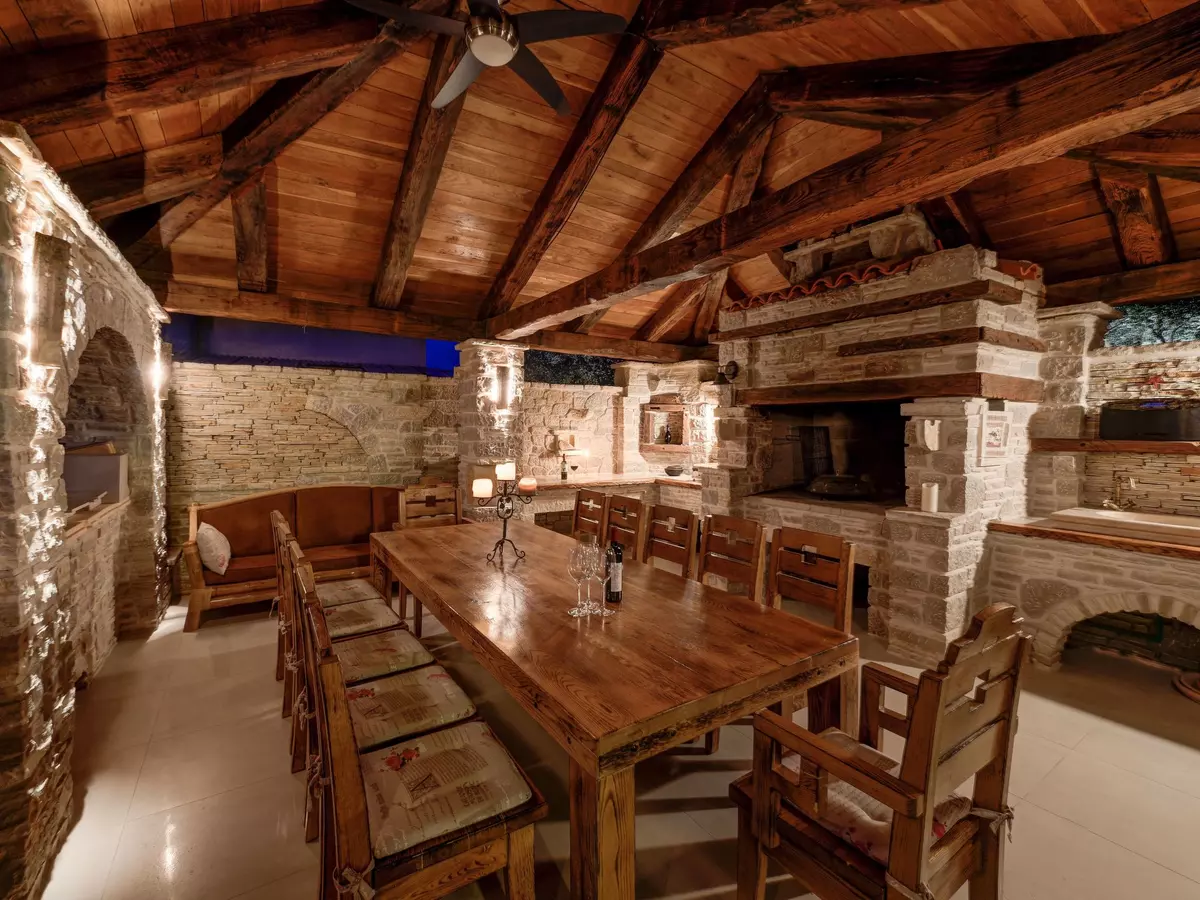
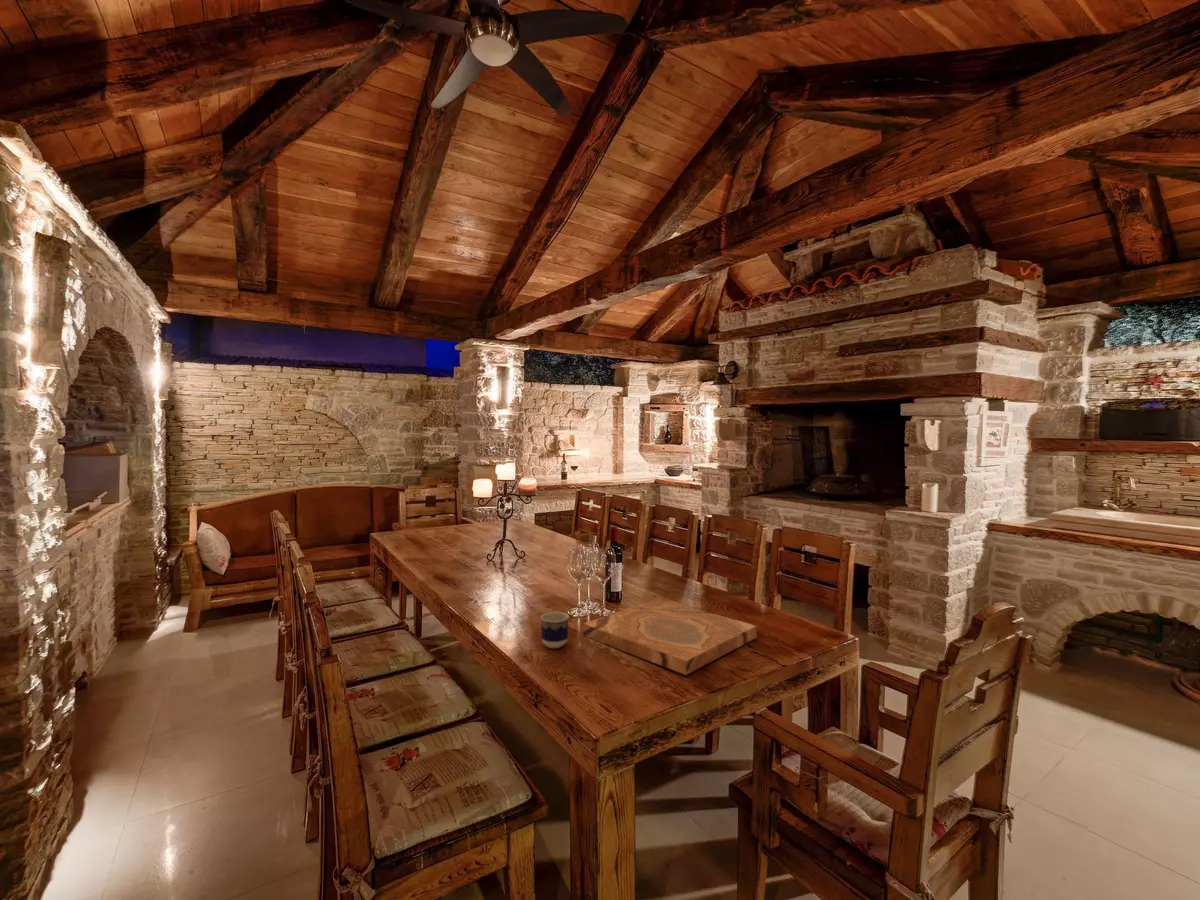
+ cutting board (669, 630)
+ cup (552, 629)
